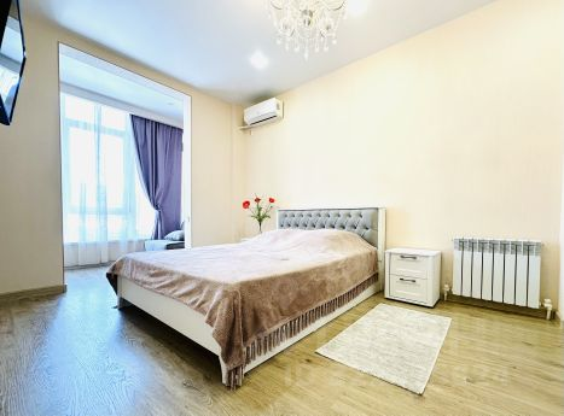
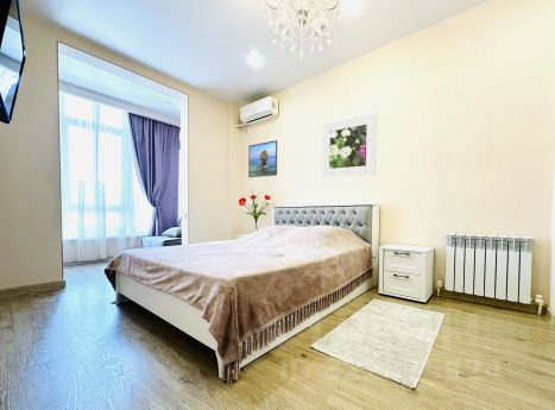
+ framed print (347, 147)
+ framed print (261, 159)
